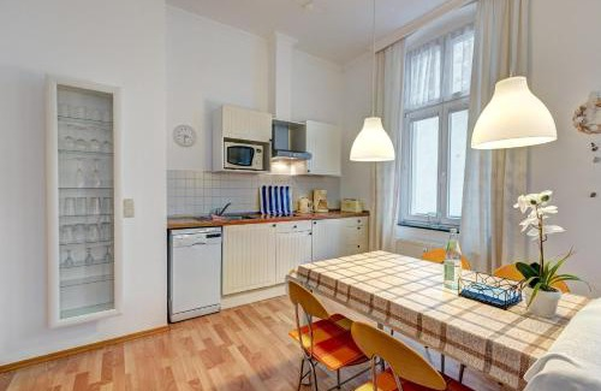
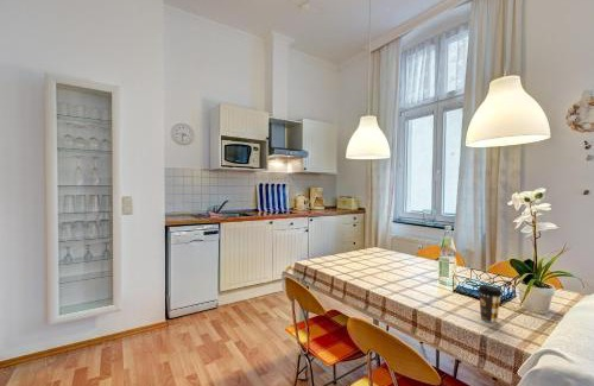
+ coffee cup (488, 303)
